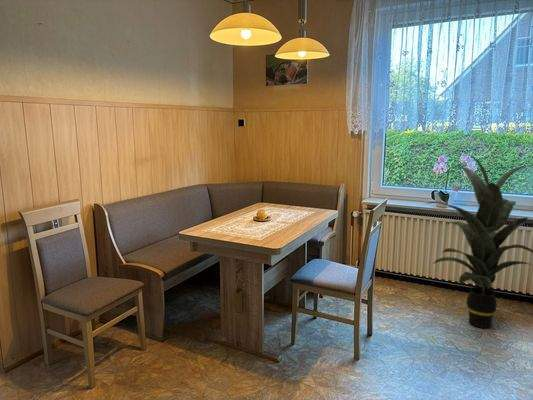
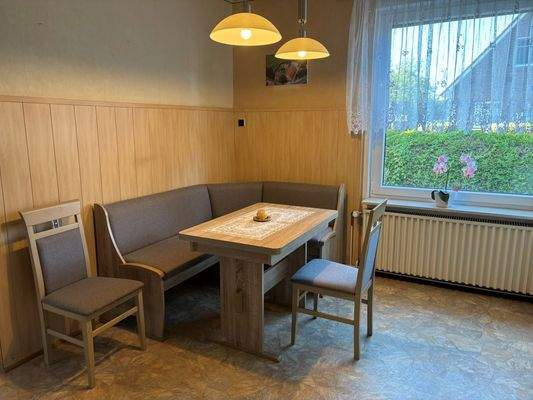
- indoor plant (480, 240)
